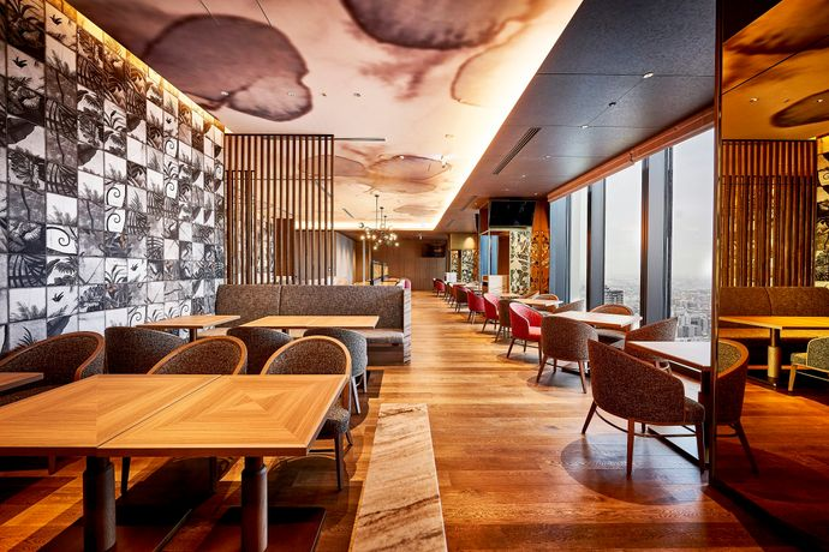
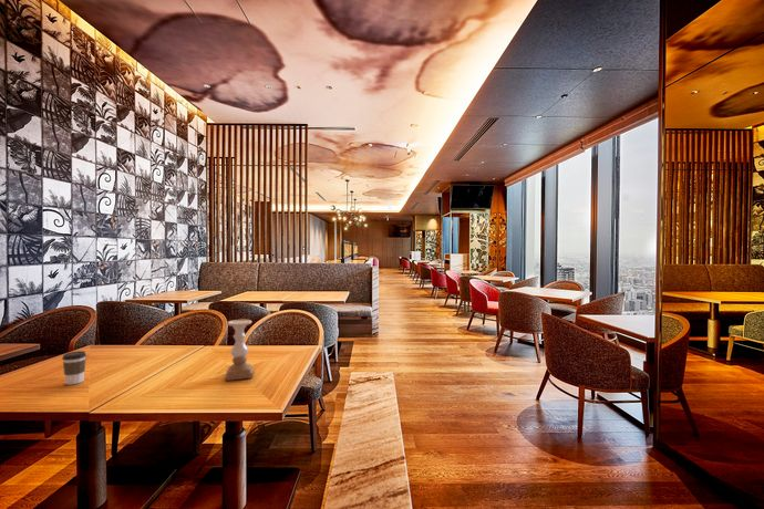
+ coffee cup (74, 367)
+ candle holder (239, 347)
